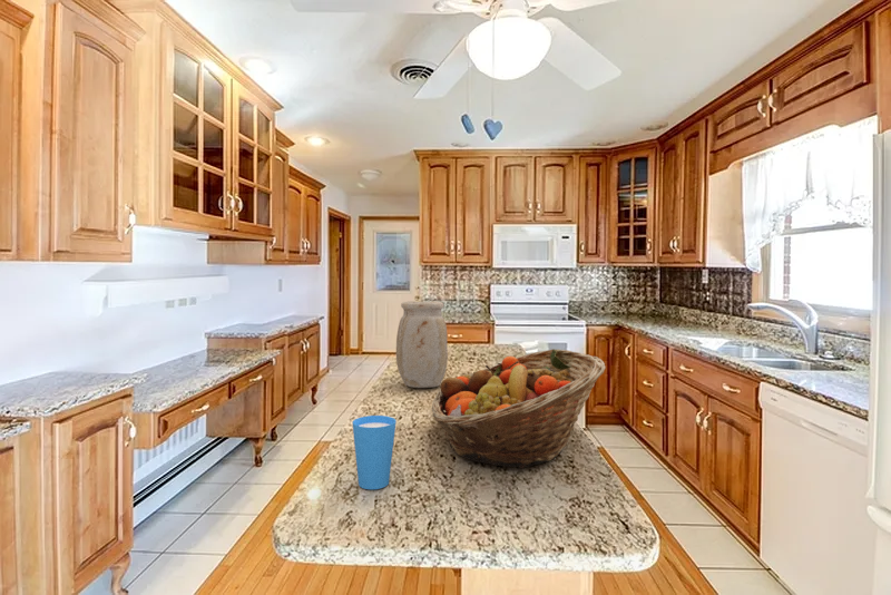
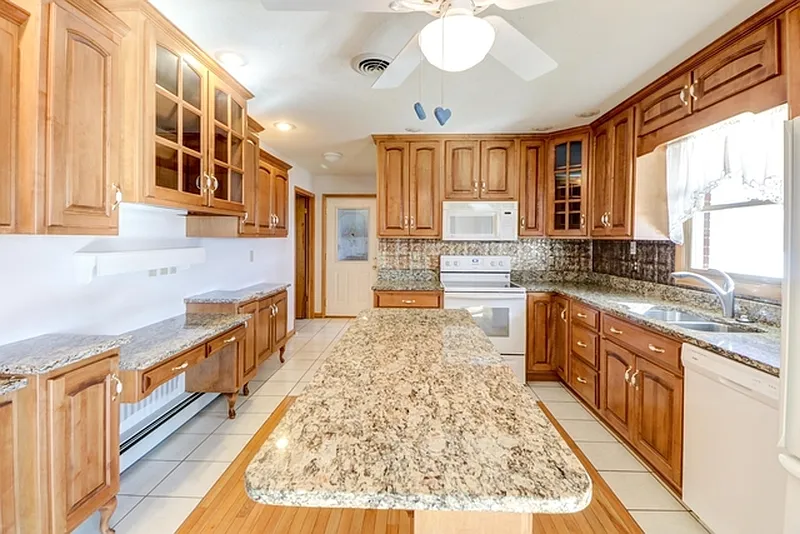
- cup (373, 451)
- vase (421, 343)
- fruit basket (512, 397)
